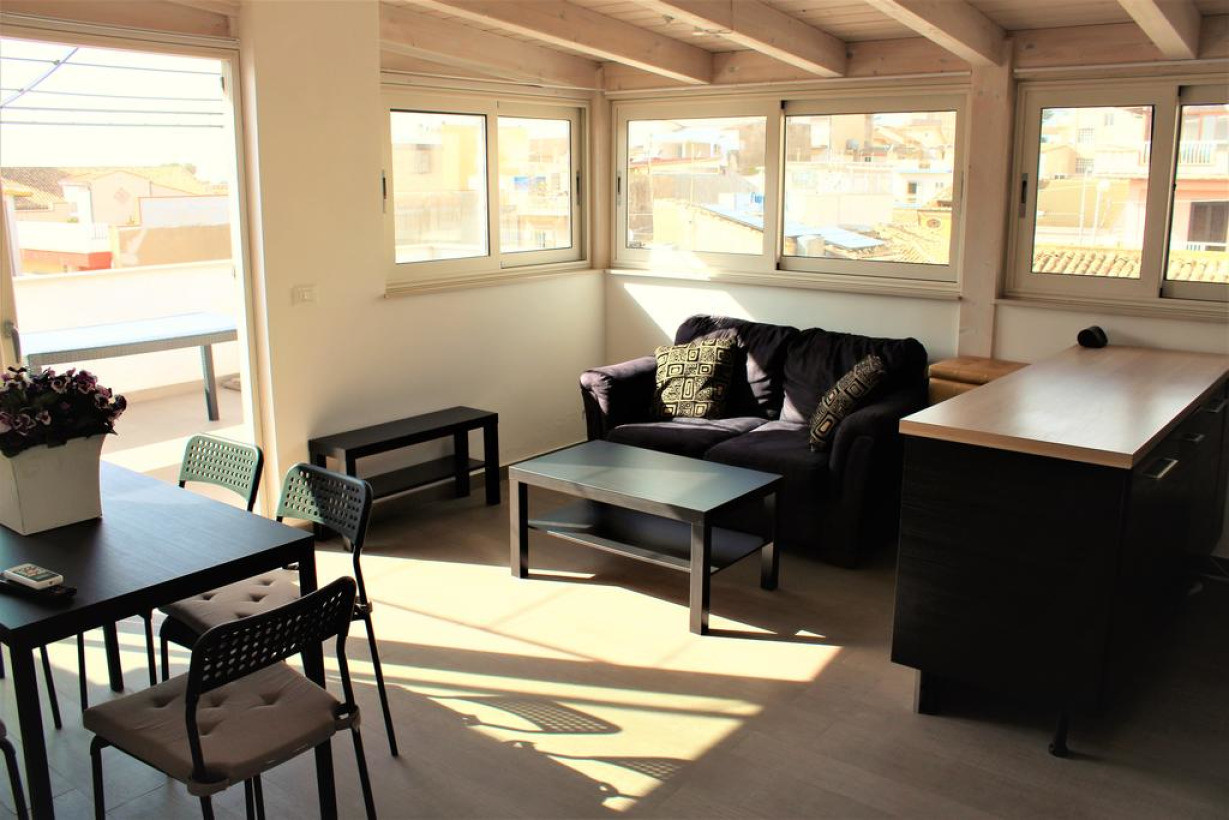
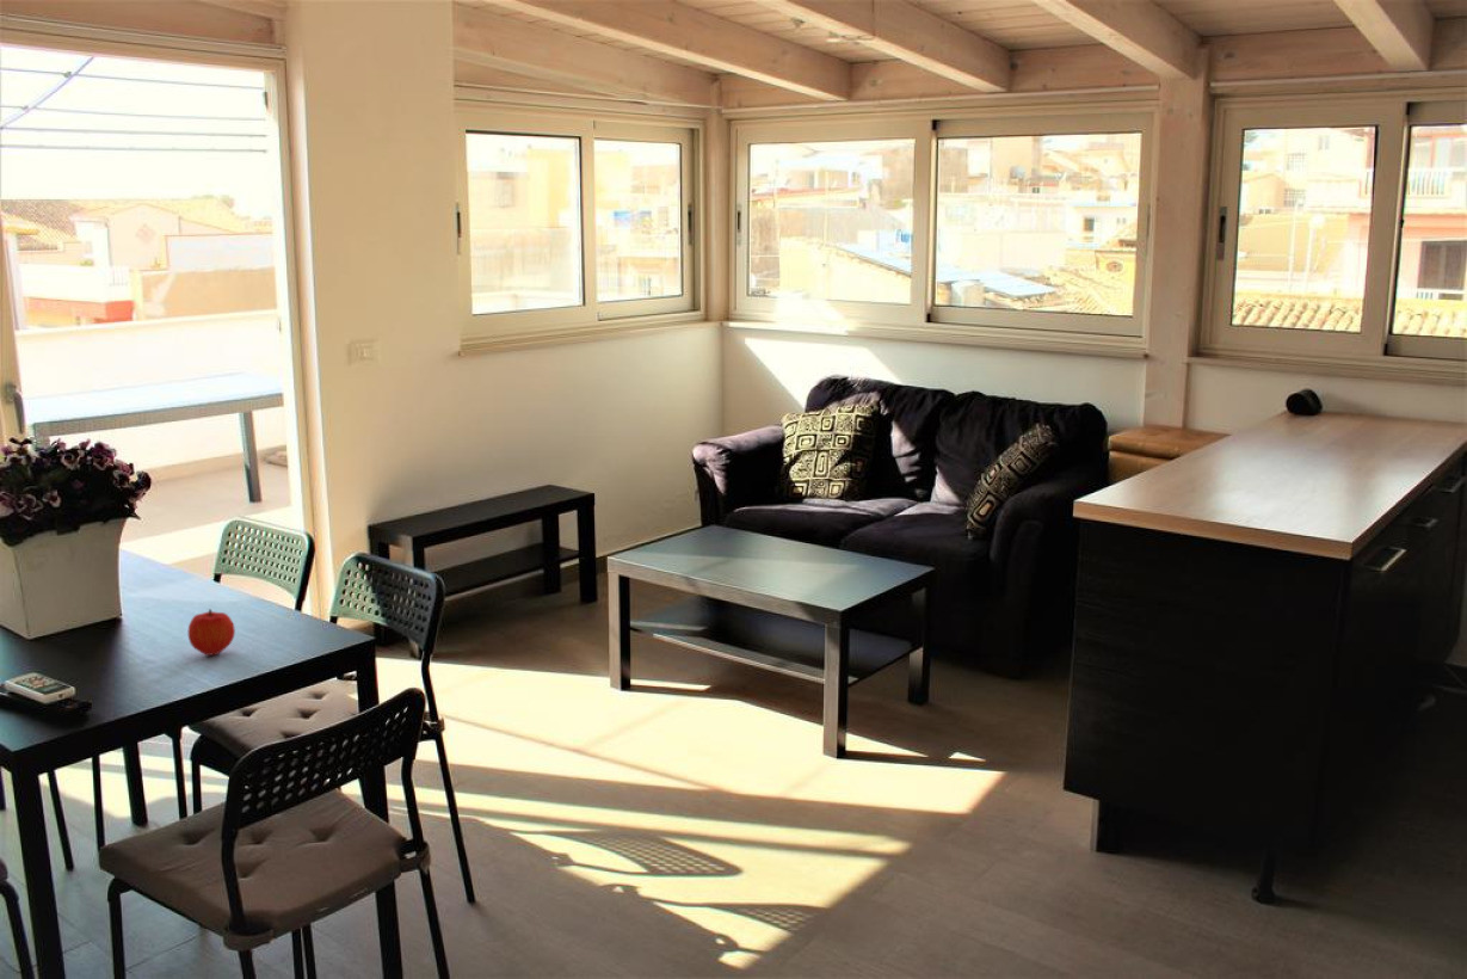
+ fruit (211, 630)
